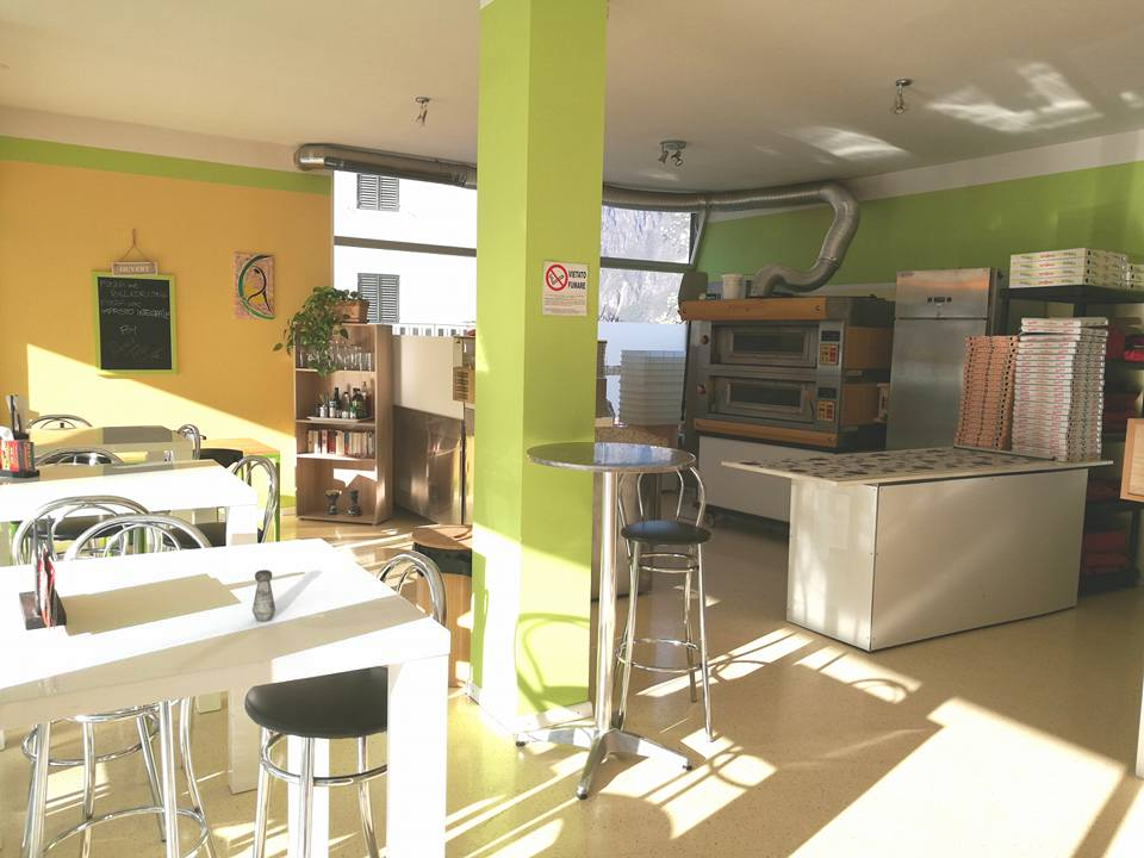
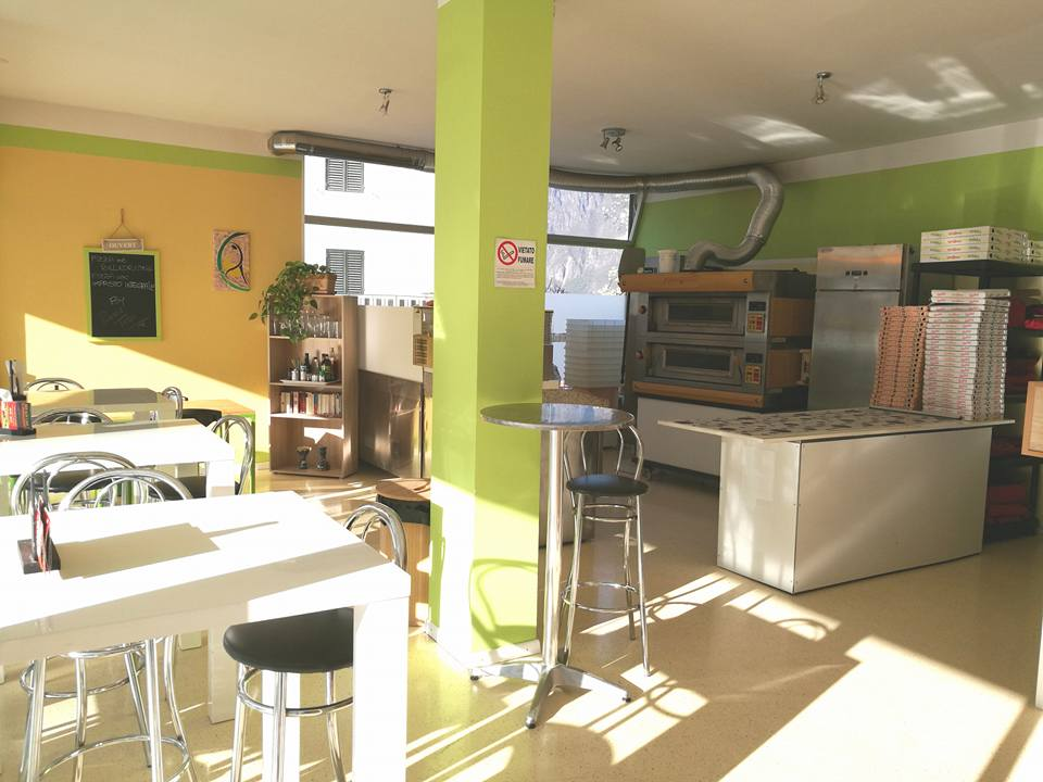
- salt shaker (263, 595)
